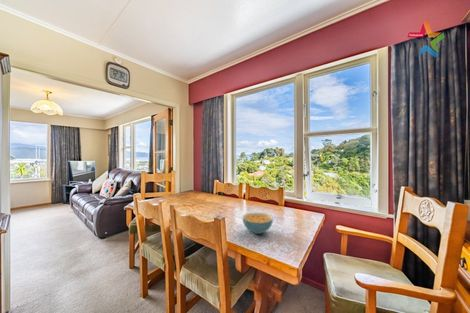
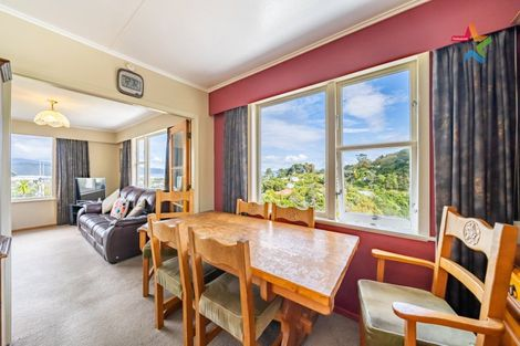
- cereal bowl (257, 224)
